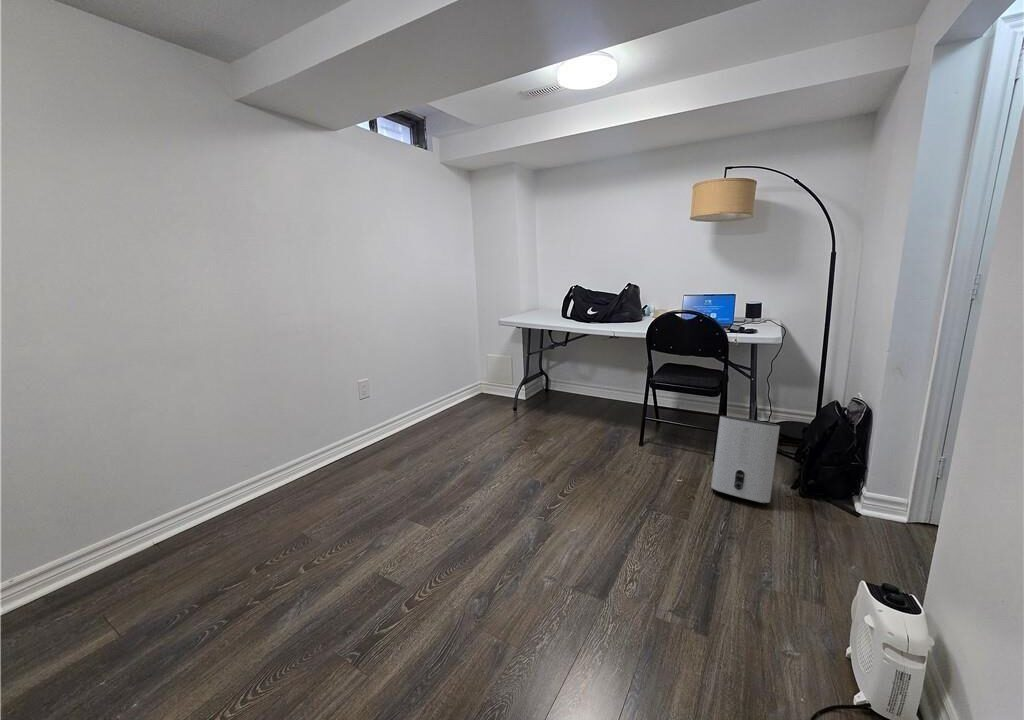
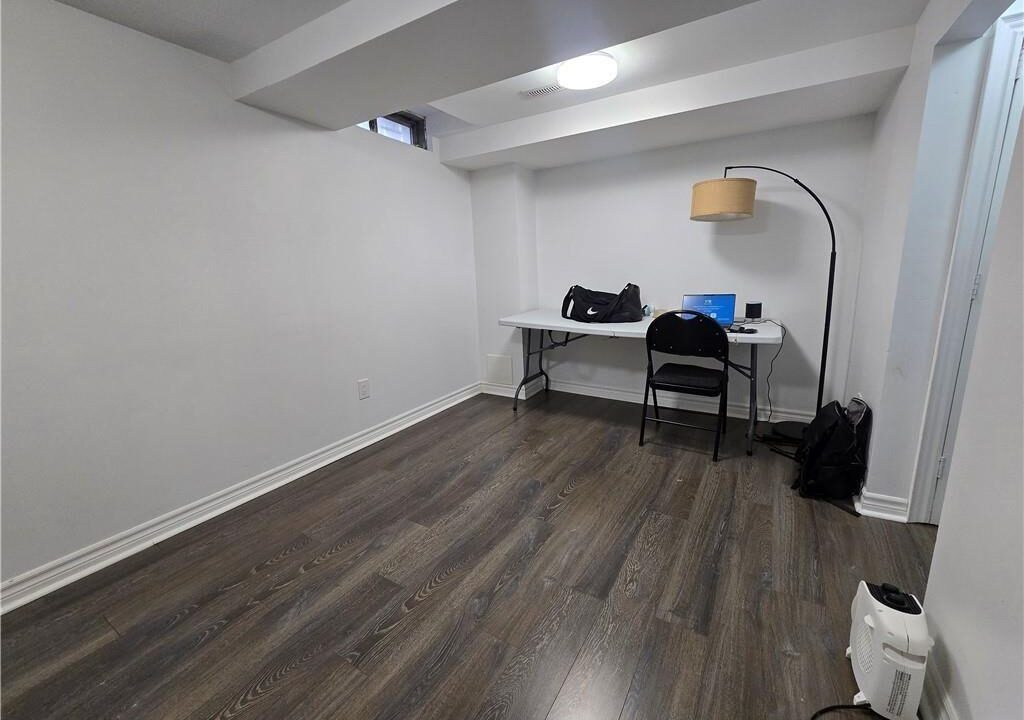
- air purifier (744, 457)
